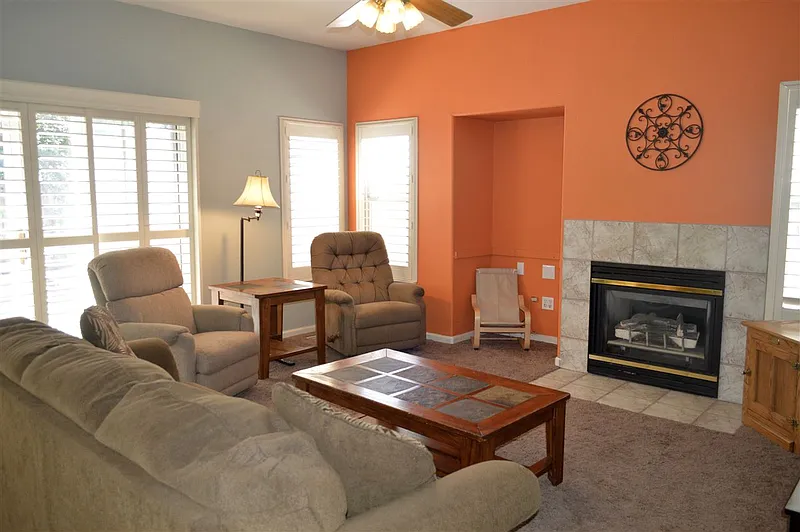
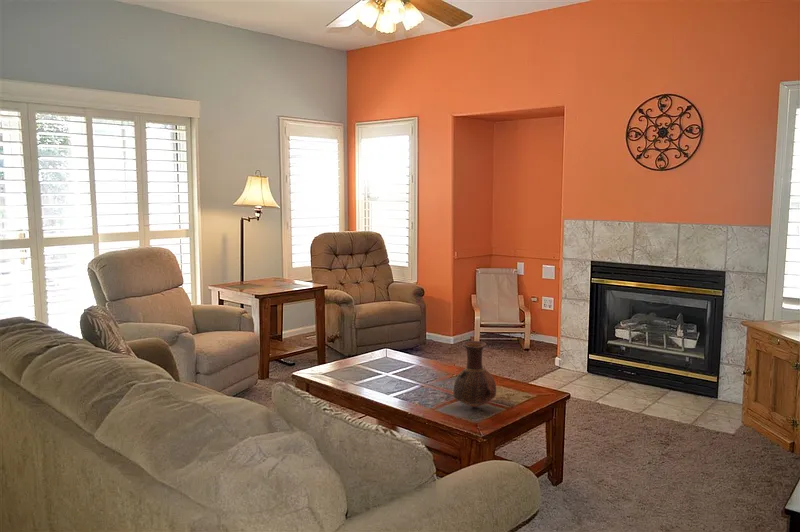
+ vase (475, 375)
